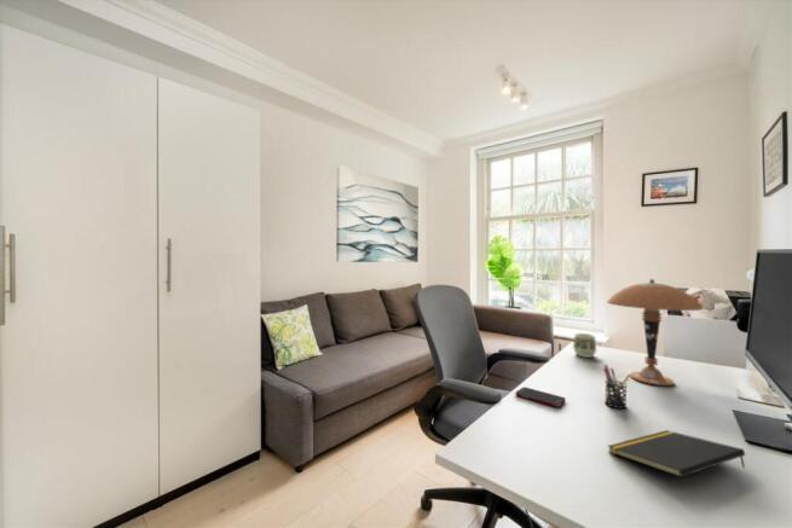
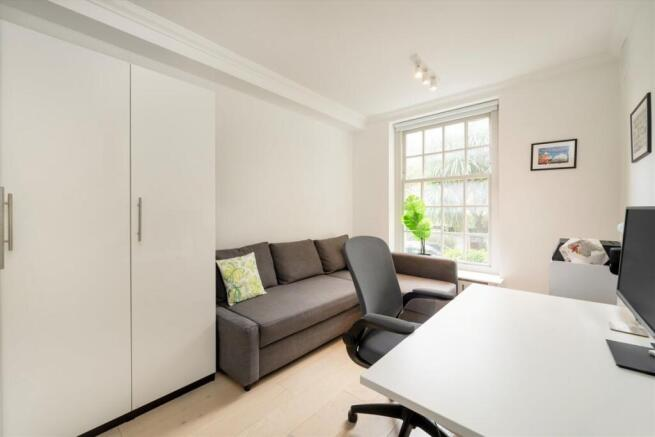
- wall art (382, 220)
- cup (584, 344)
- cell phone (539, 396)
- table lamp (651, 329)
- pen holder (613, 385)
- notepad (672, 449)
